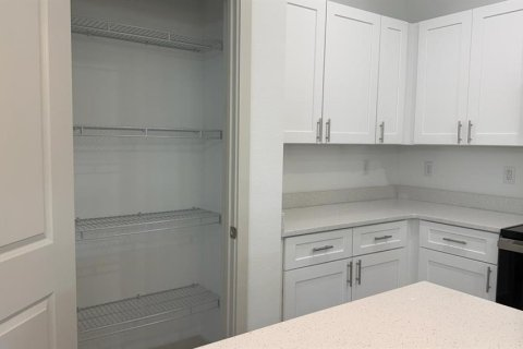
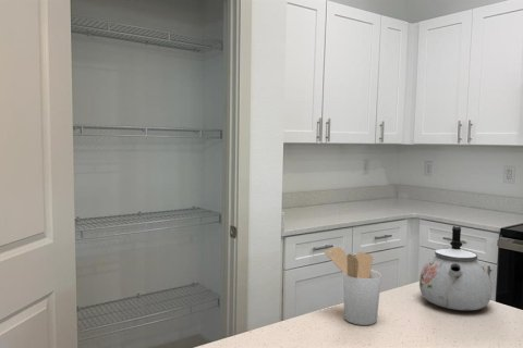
+ utensil holder (352, 283)
+ kettle (455, 265)
